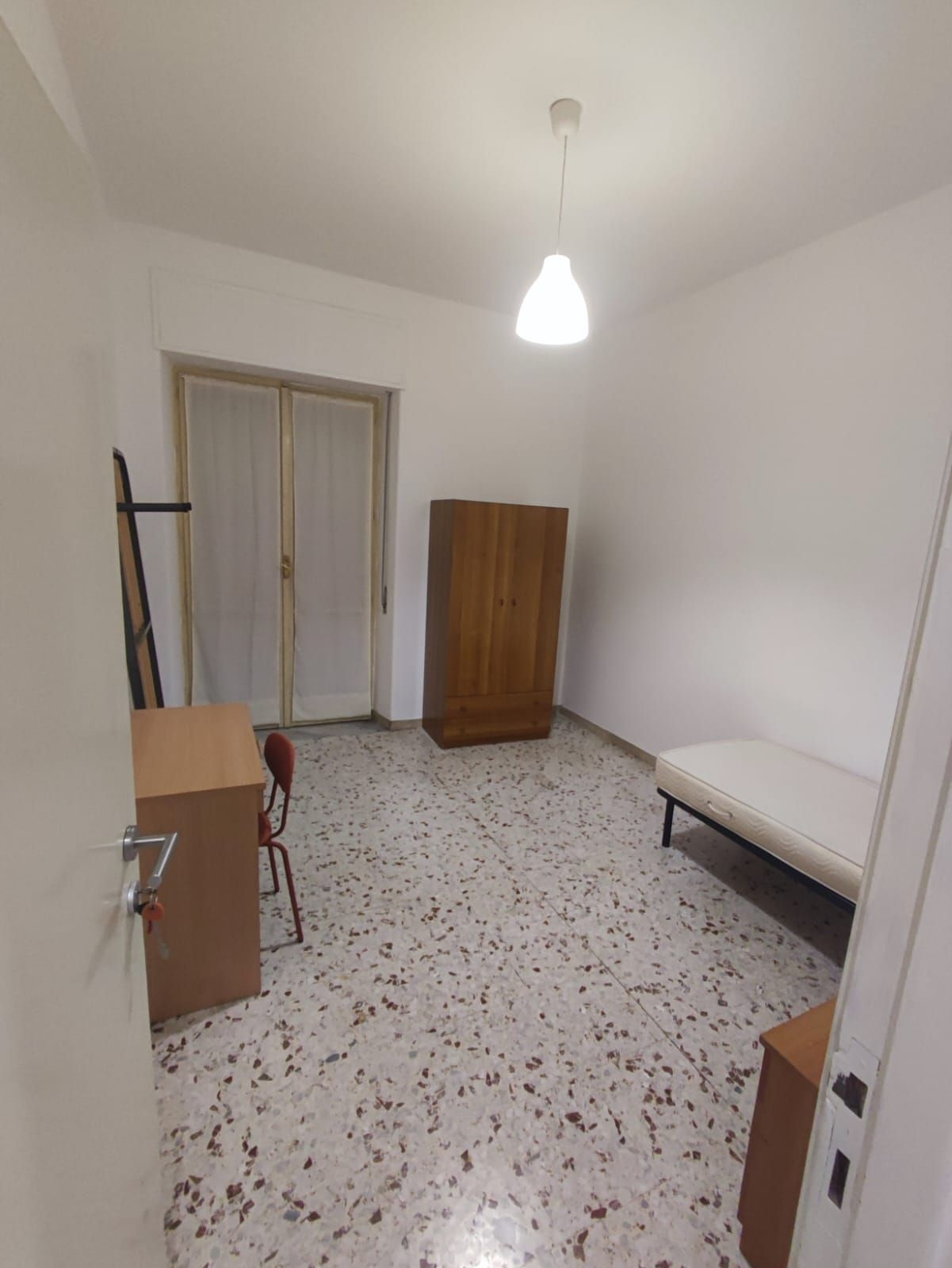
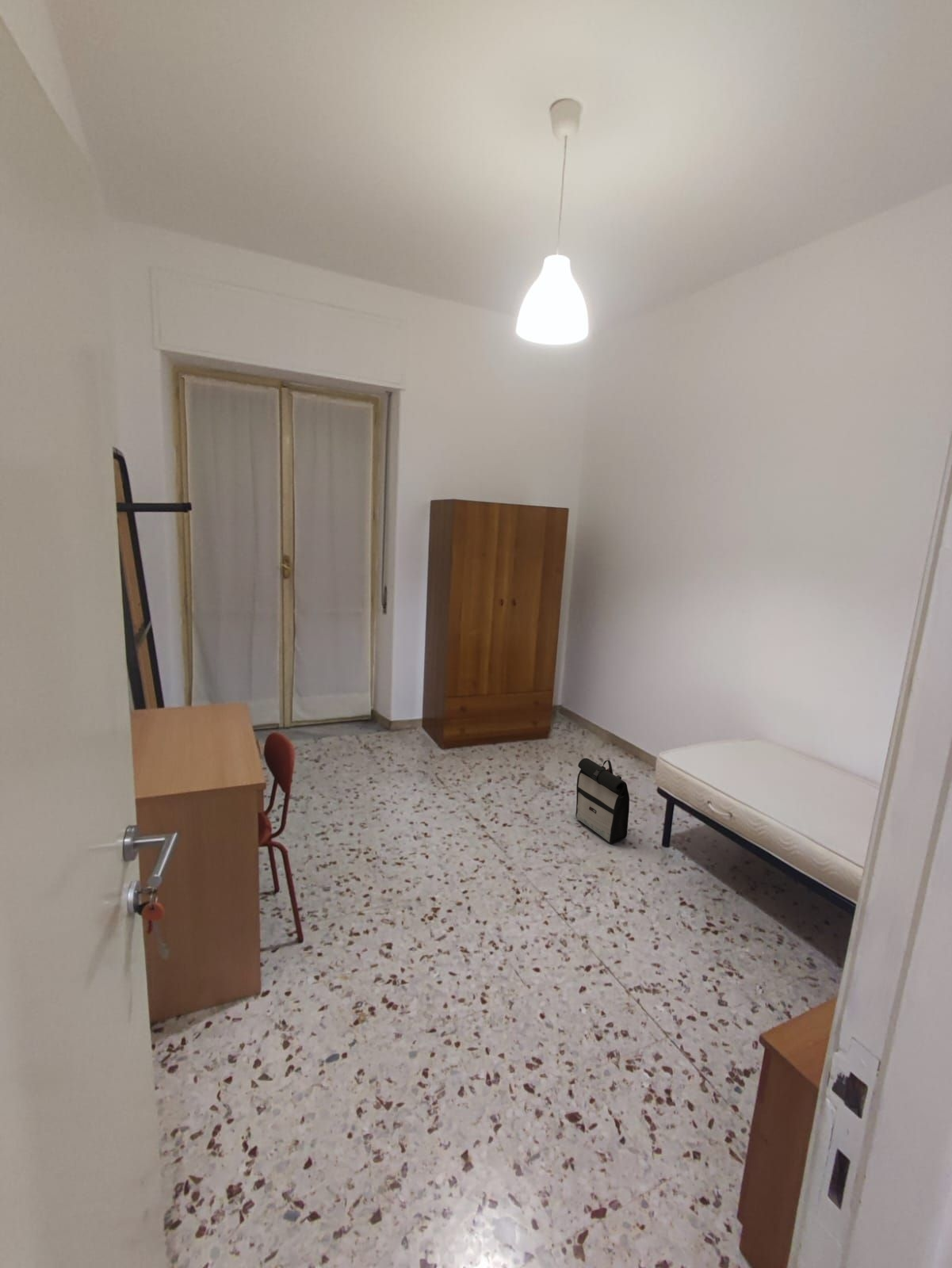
+ backpack (602, 795)
